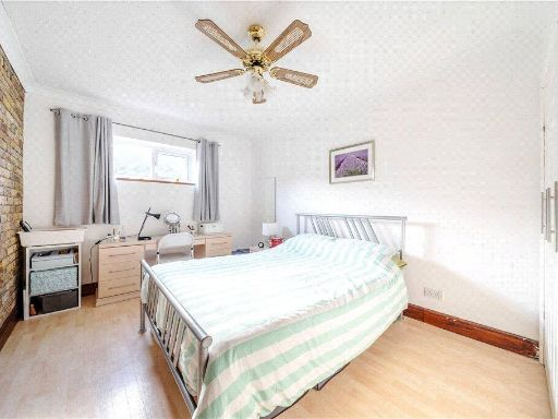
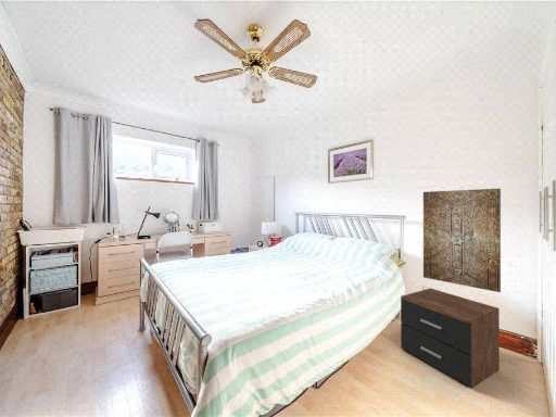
+ nightstand (446, 330)
+ wall art (458, 237)
